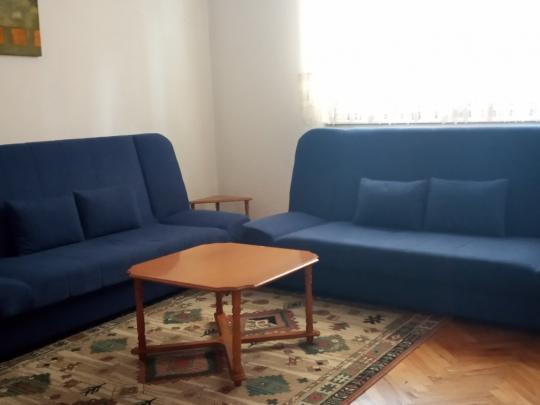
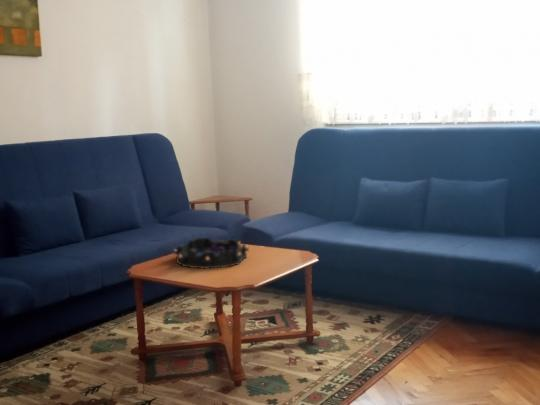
+ decorative bowl (211, 250)
